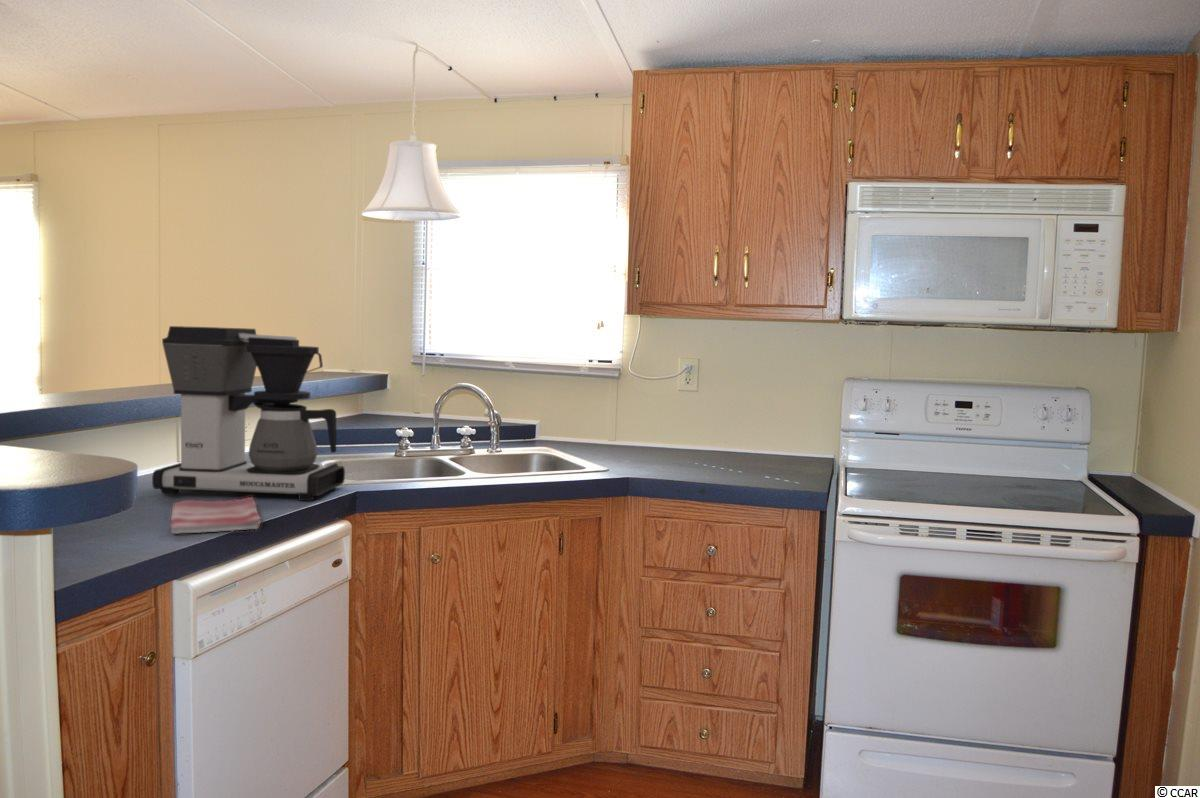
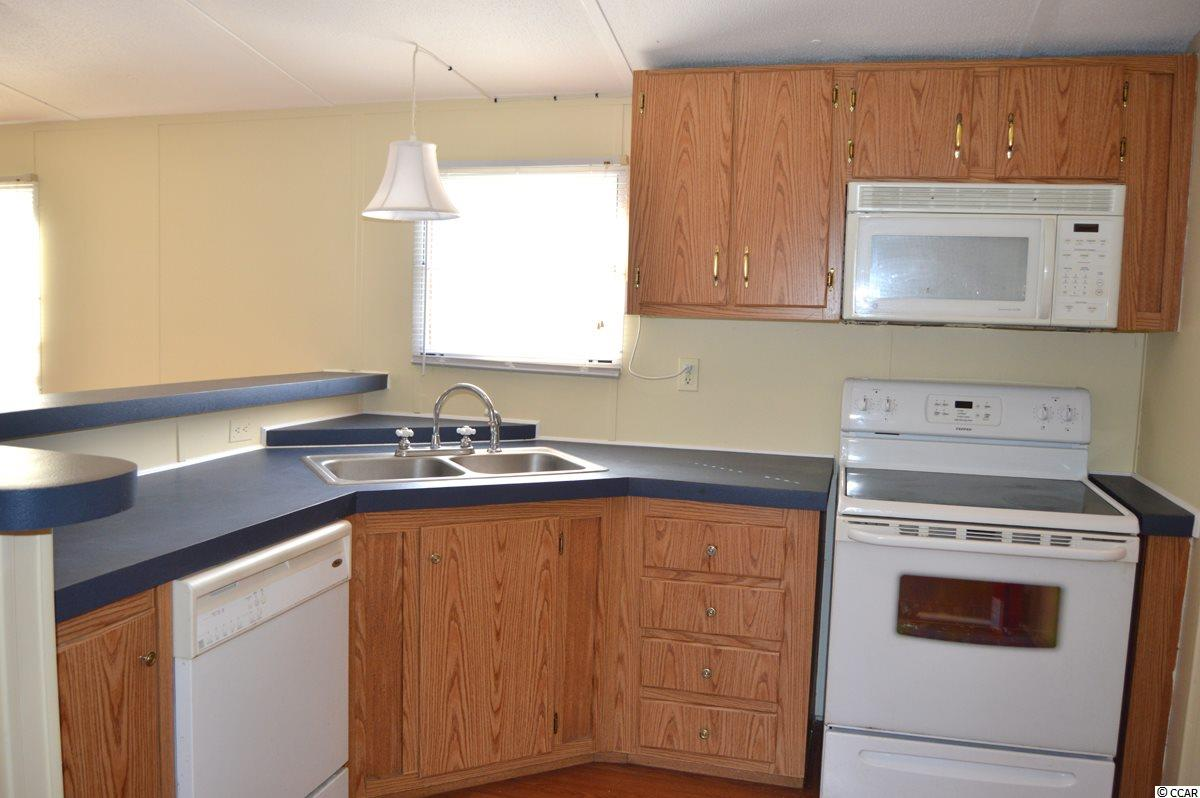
- dish towel (215, 513)
- coffee maker (257, 407)
